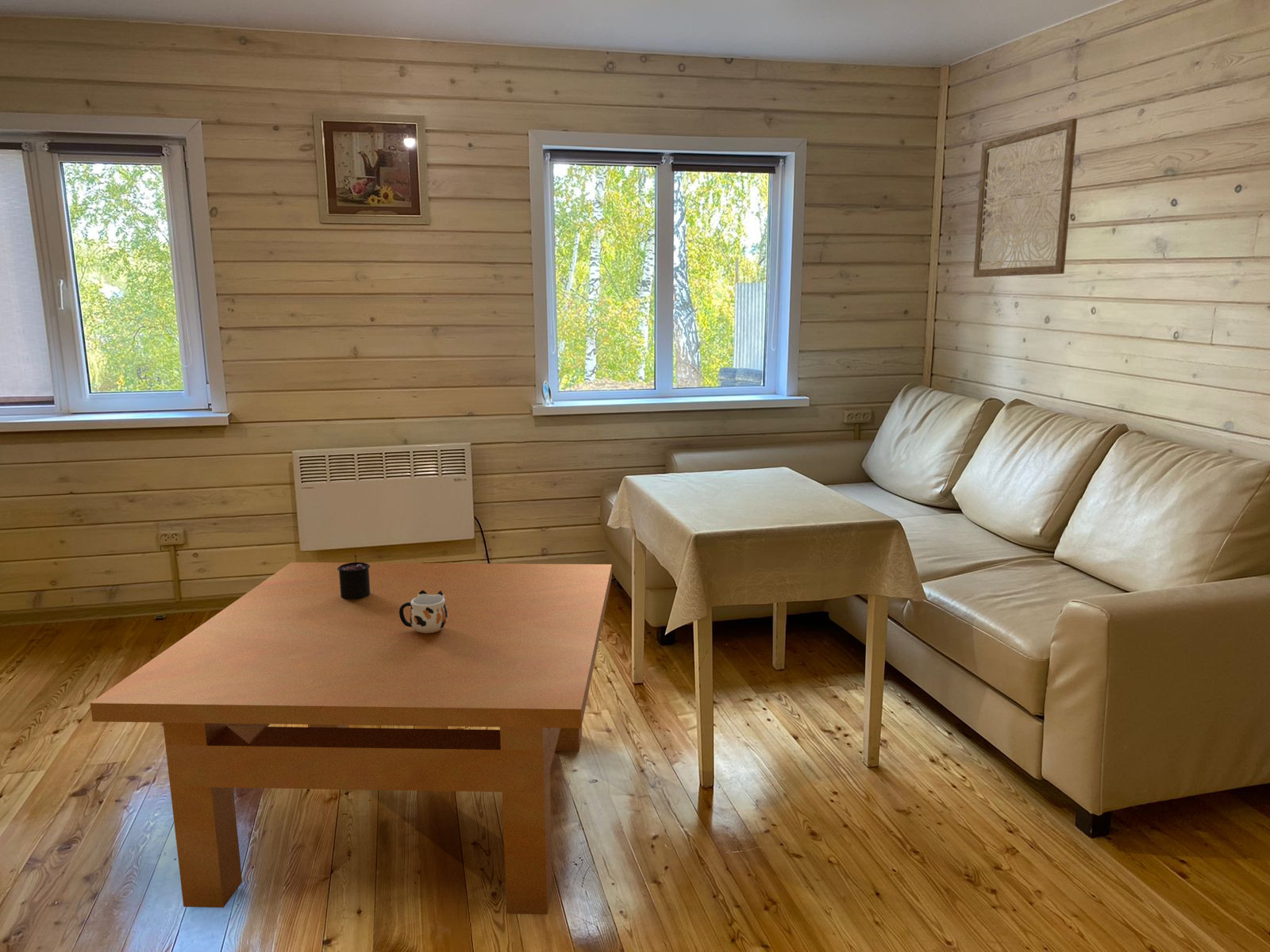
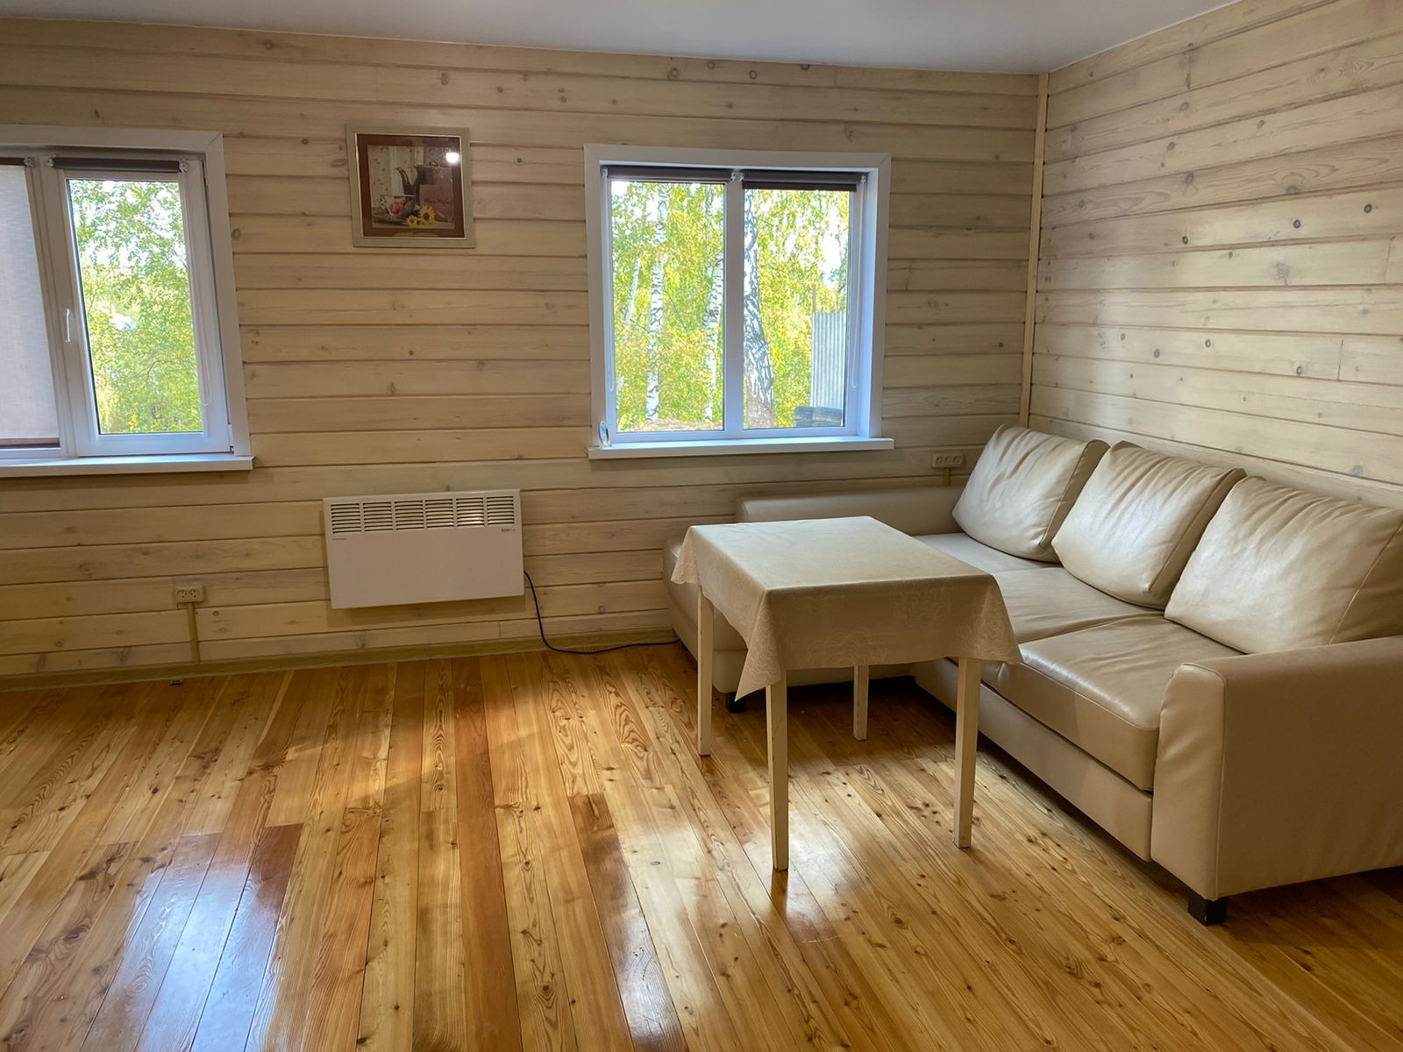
- mug (423, 611)
- table (409, 716)
- candle (354, 573)
- wall art (1025, 202)
